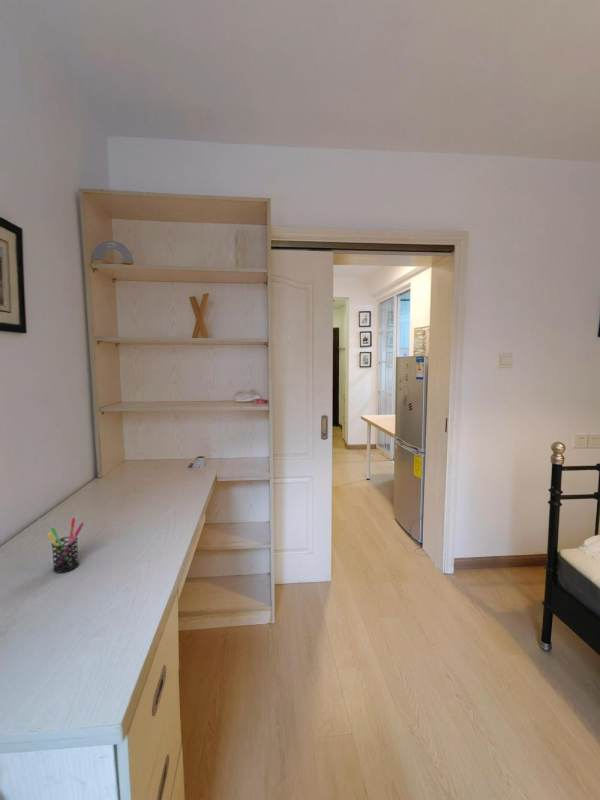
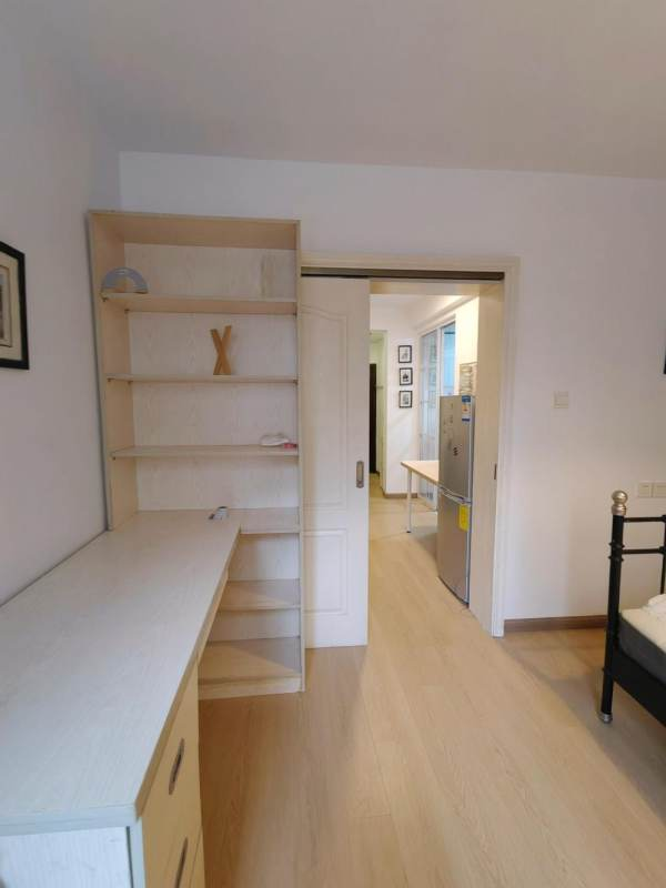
- pen holder (64, 543)
